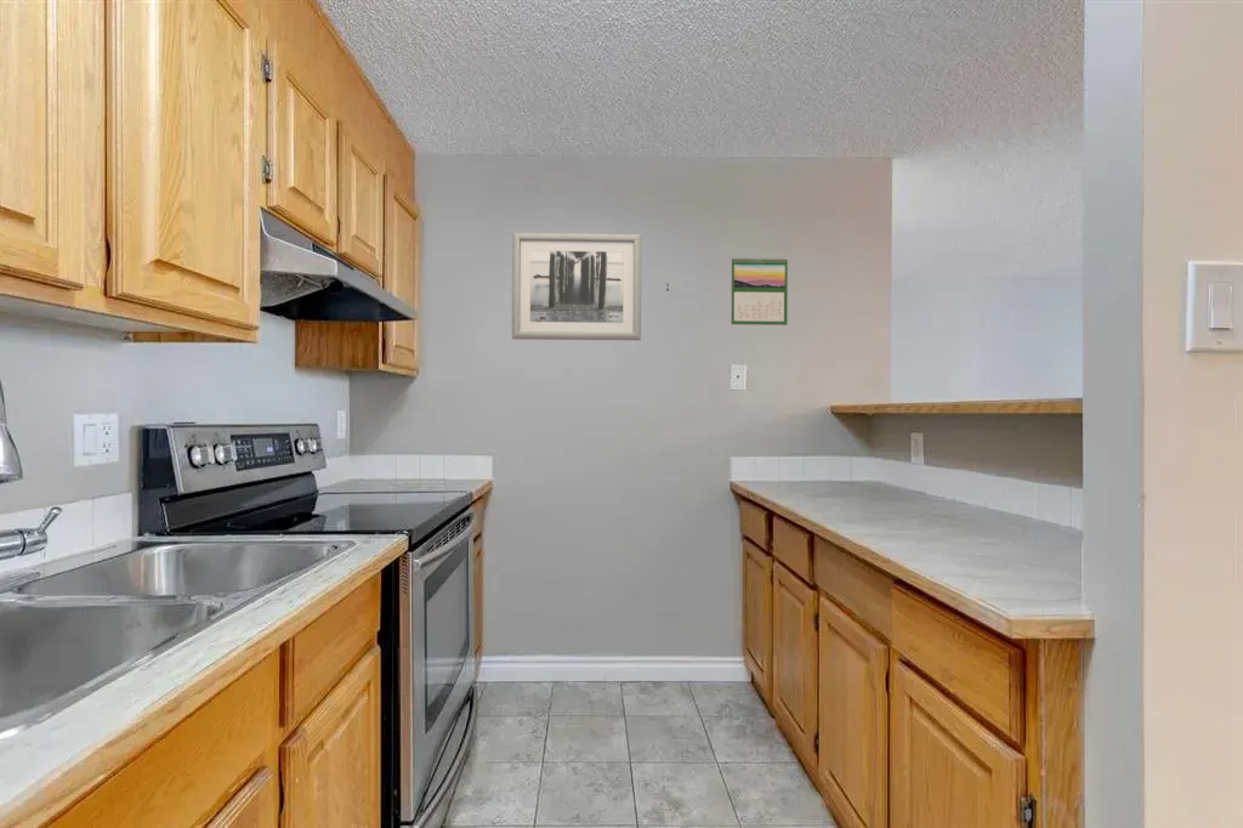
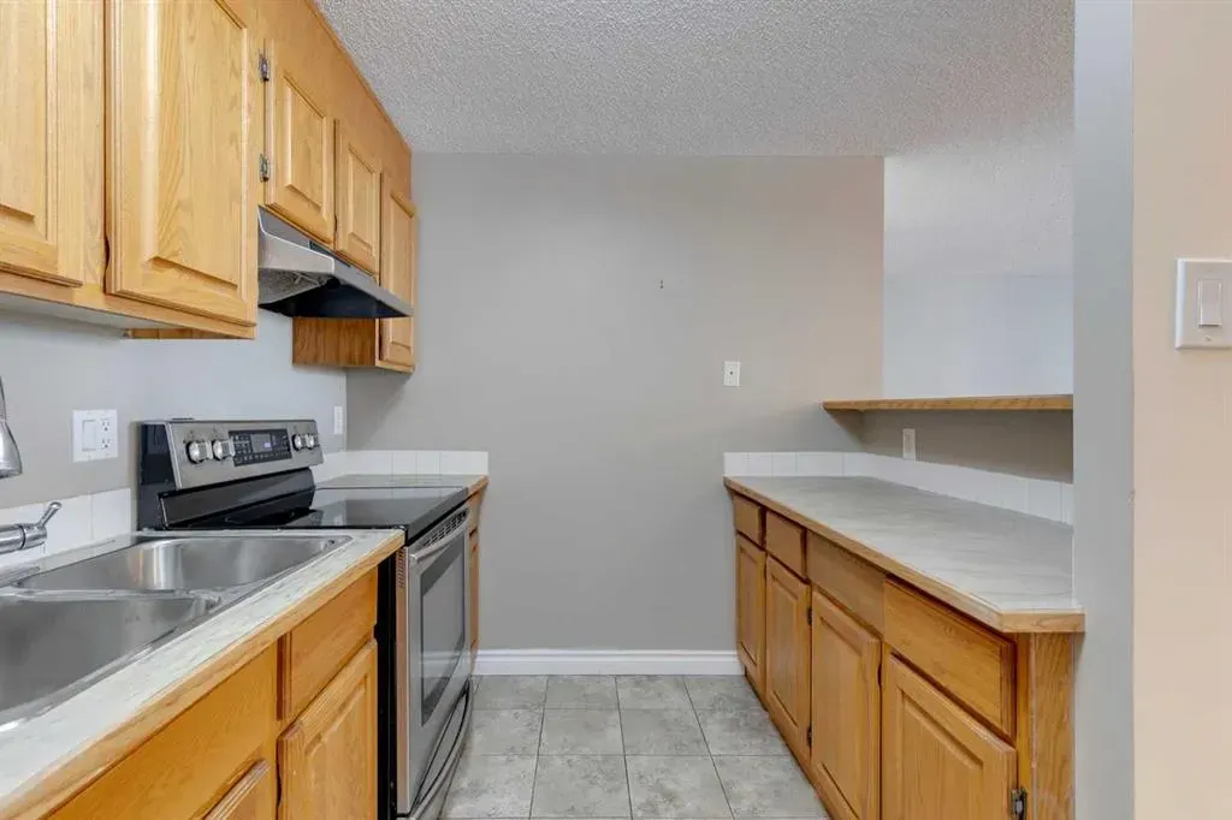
- wall art (577, 287)
- calendar (759, 290)
